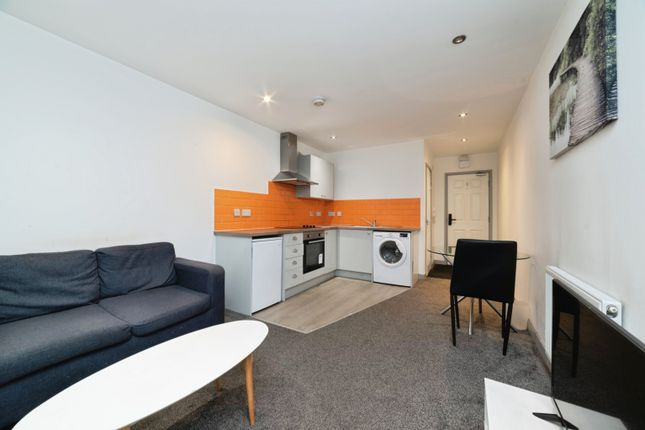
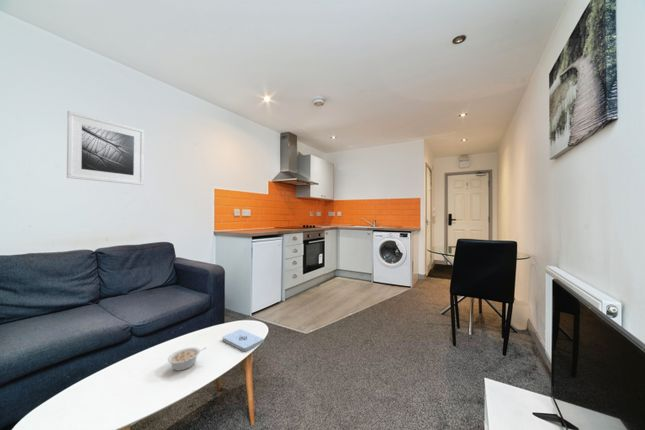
+ legume (185, 358)
+ notepad (242, 339)
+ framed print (109, 151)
